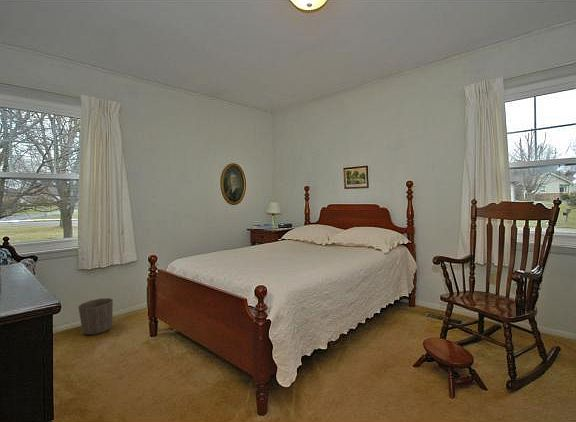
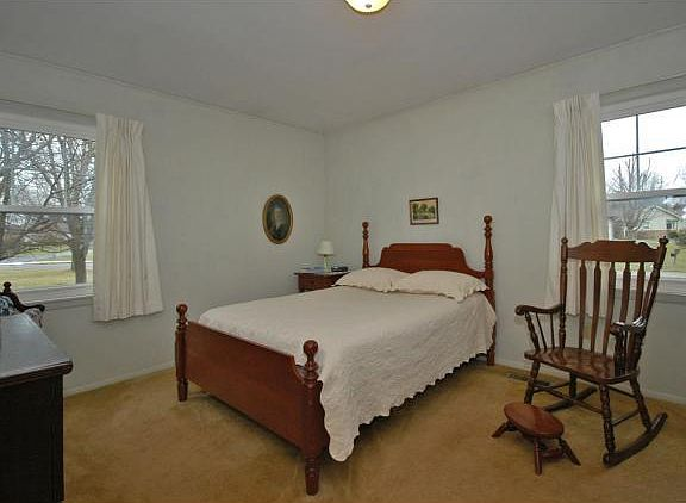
- waste basket (96, 316)
